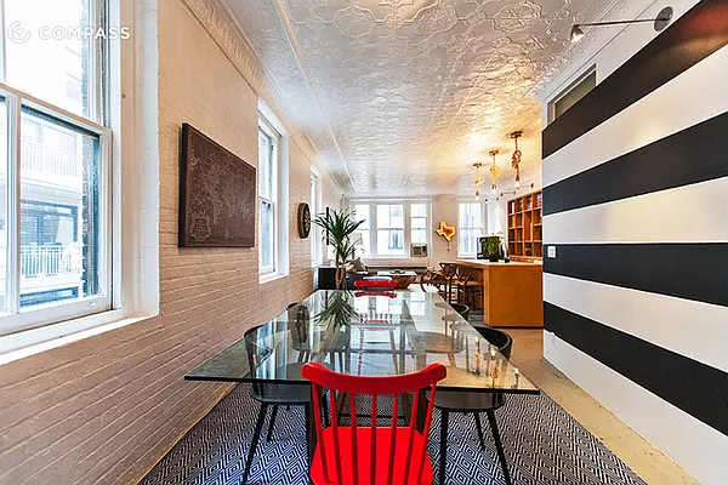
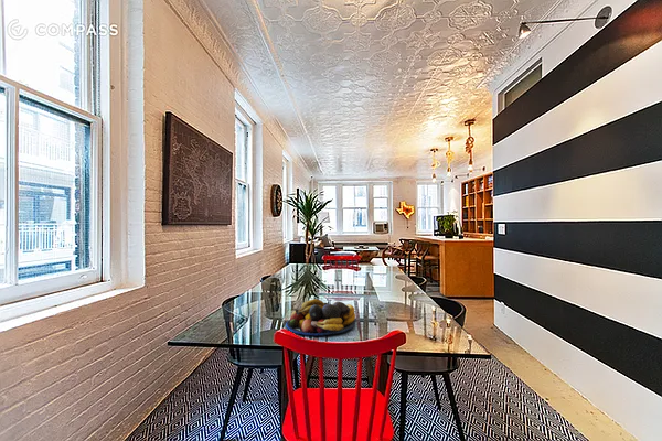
+ fruit bowl (320, 311)
